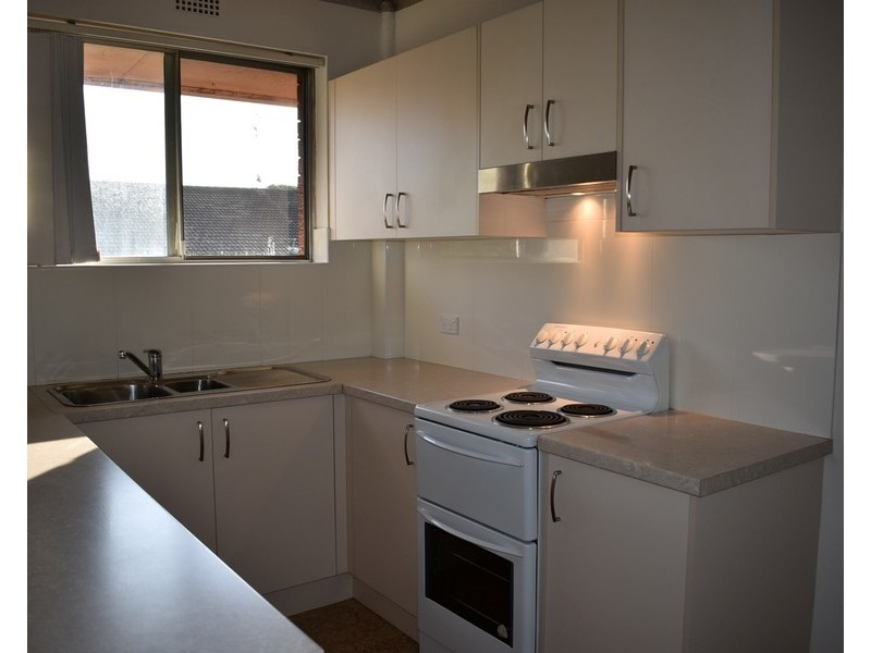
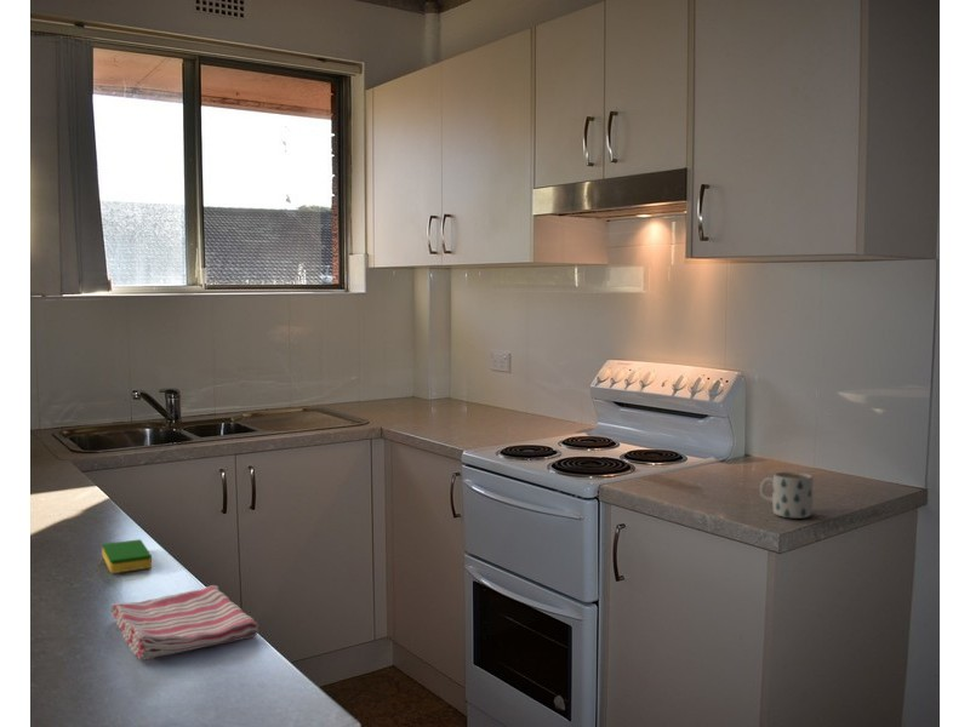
+ dish towel (182, 616)
+ mug (784, 493)
+ dish sponge (126, 555)
